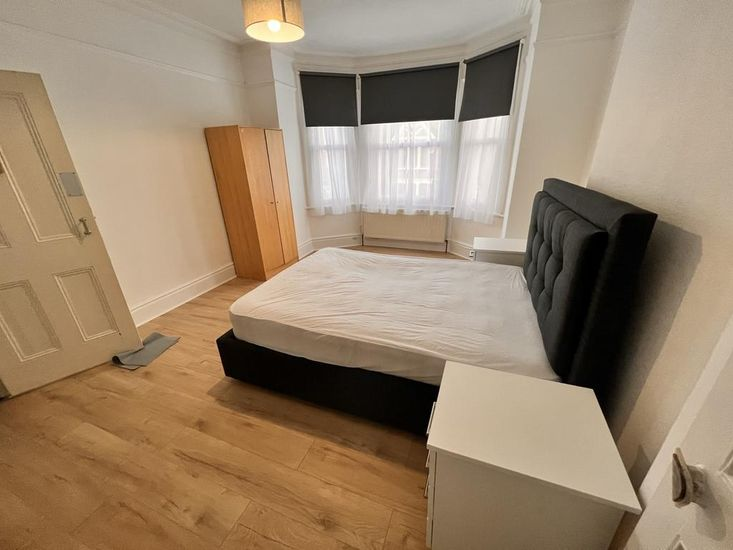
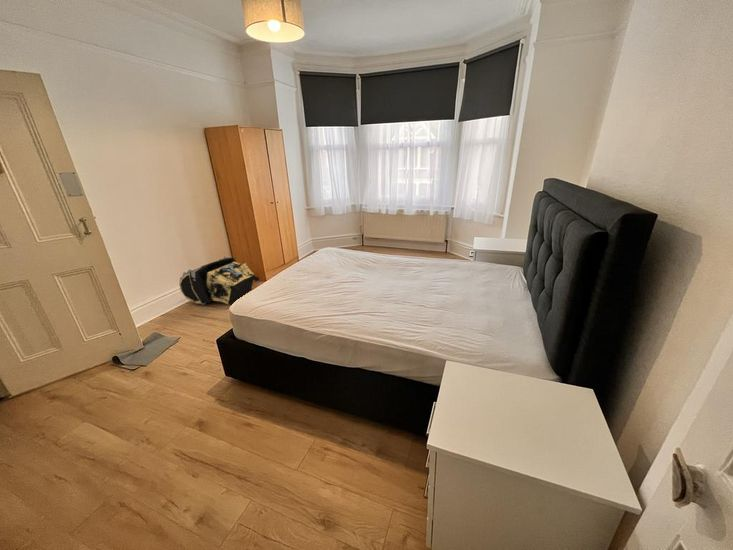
+ treasure chest (222, 280)
